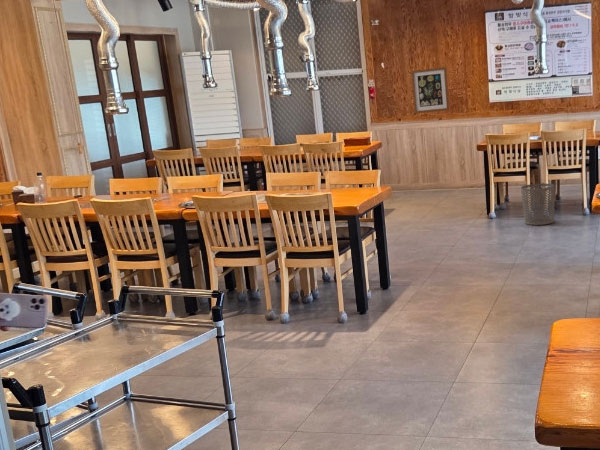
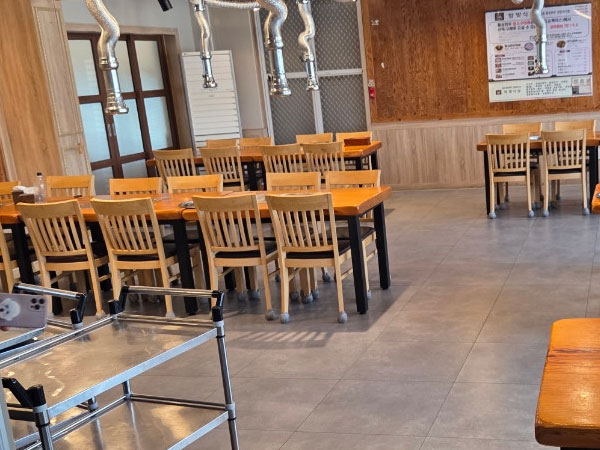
- wall art (430, 90)
- waste bin (538, 204)
